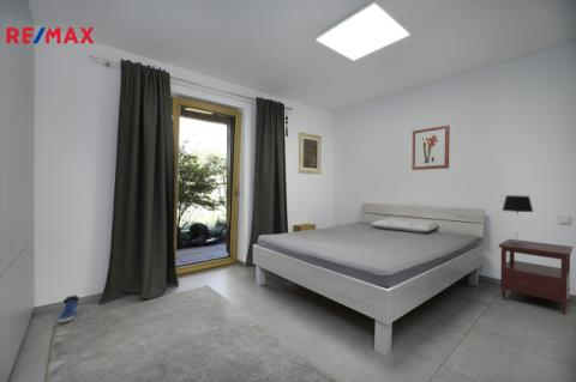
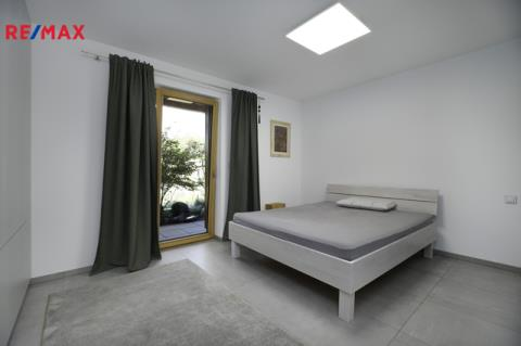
- side table (534, 272)
- table lamp (516, 211)
- wall art (430, 148)
- sneaker (68, 307)
